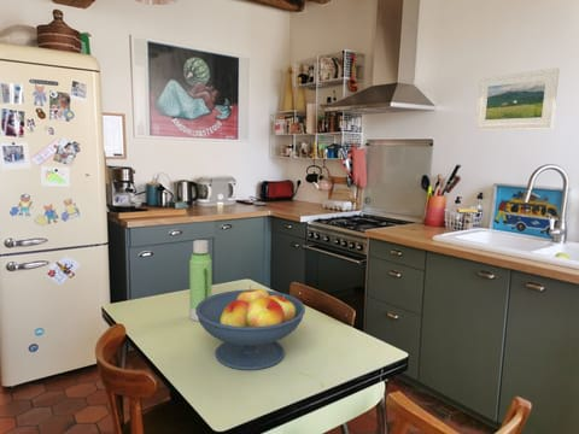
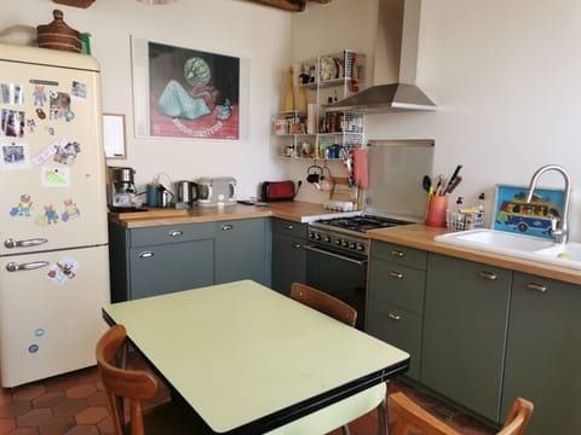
- water bottle (200, 280)
- fruit bowl (250, 322)
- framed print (514, 100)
